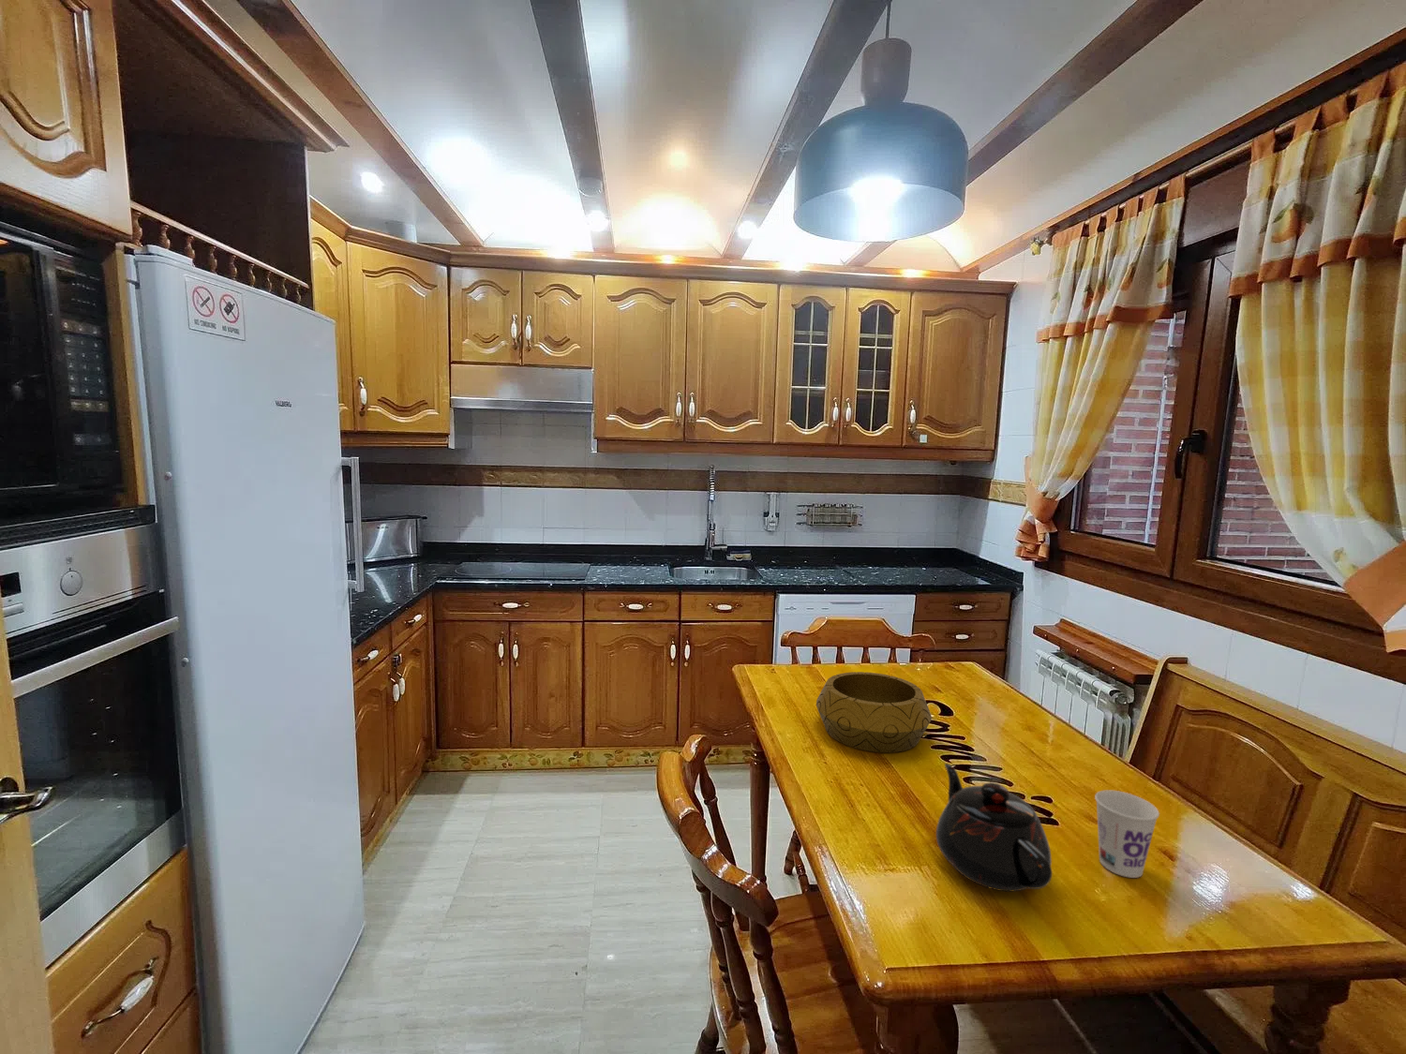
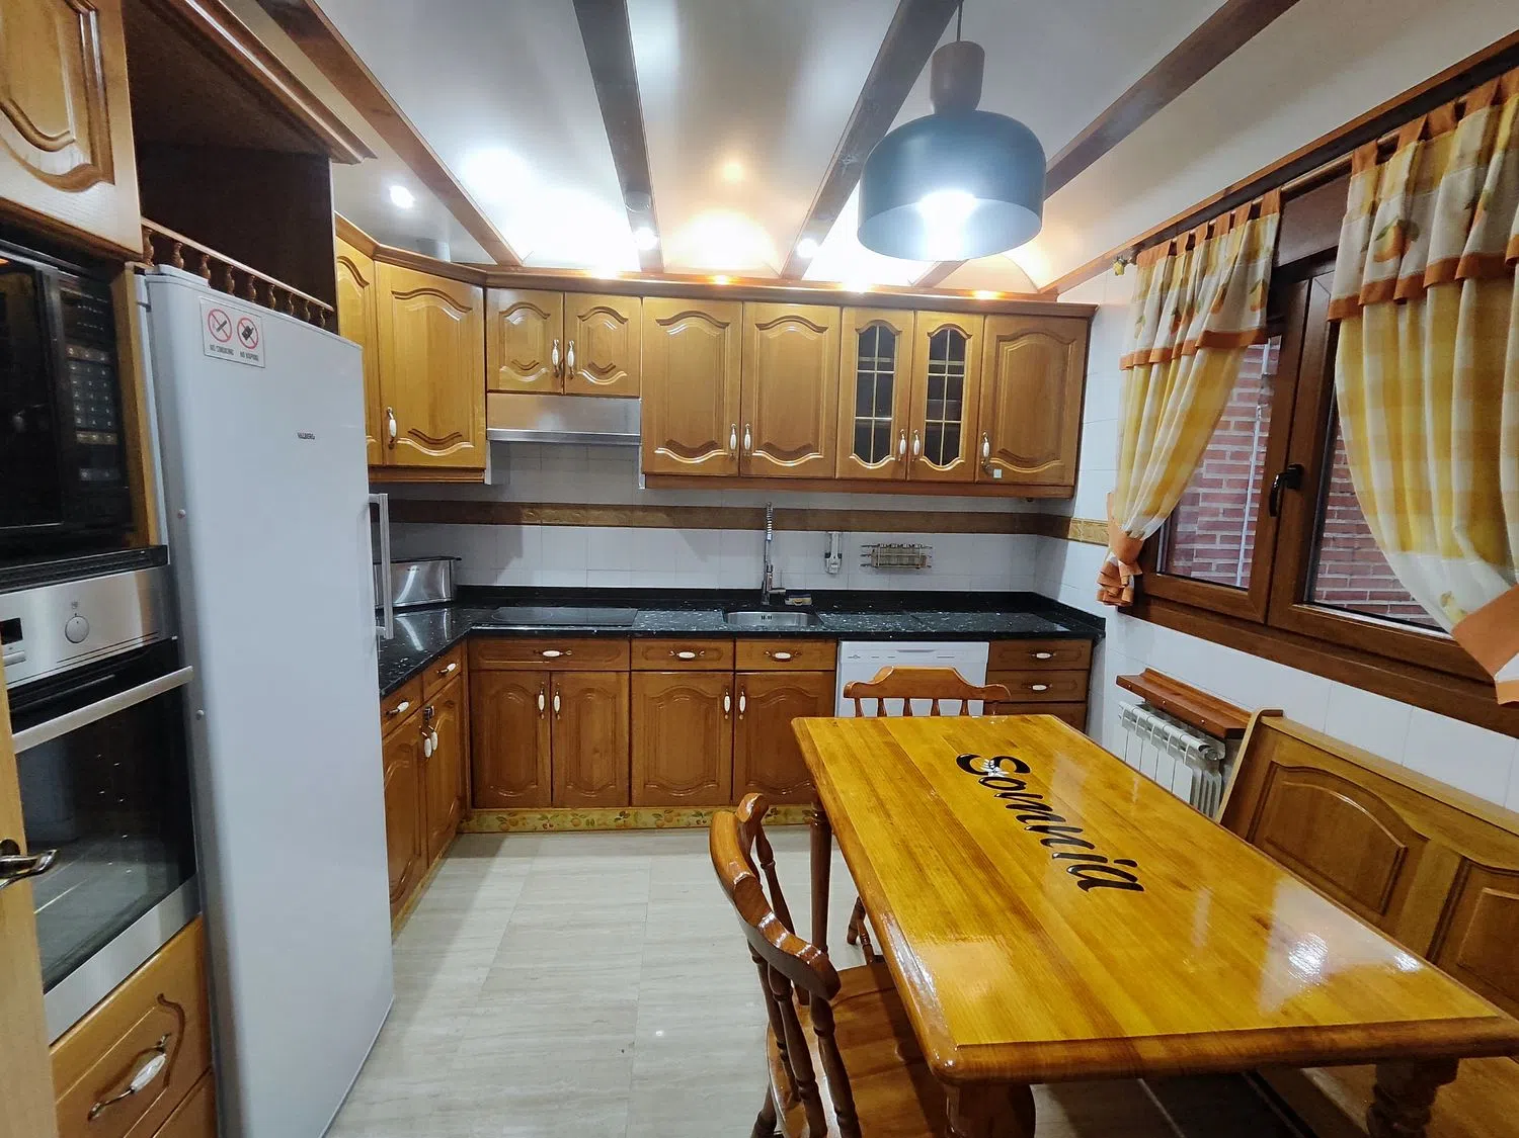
- teapot (989, 824)
- cup (1123, 835)
- decorative bowl (871, 710)
